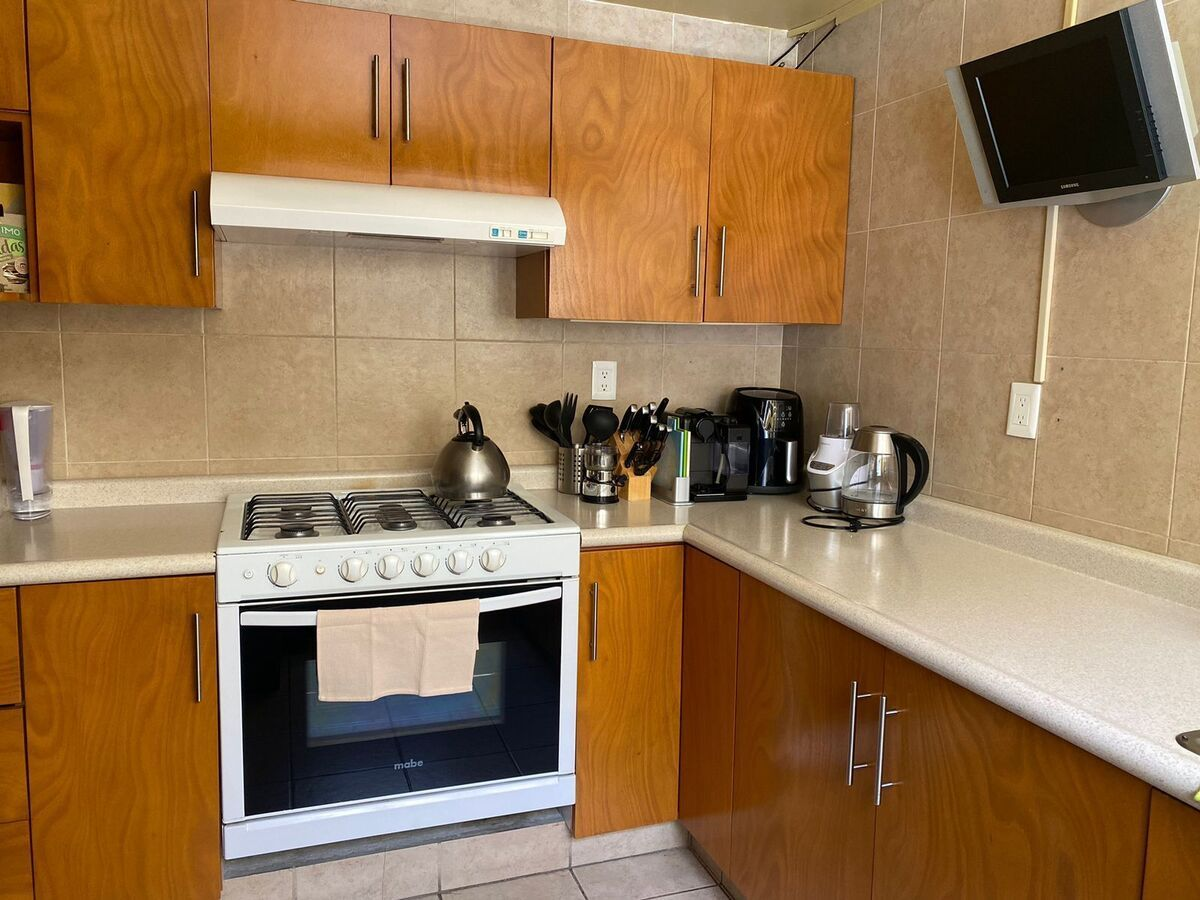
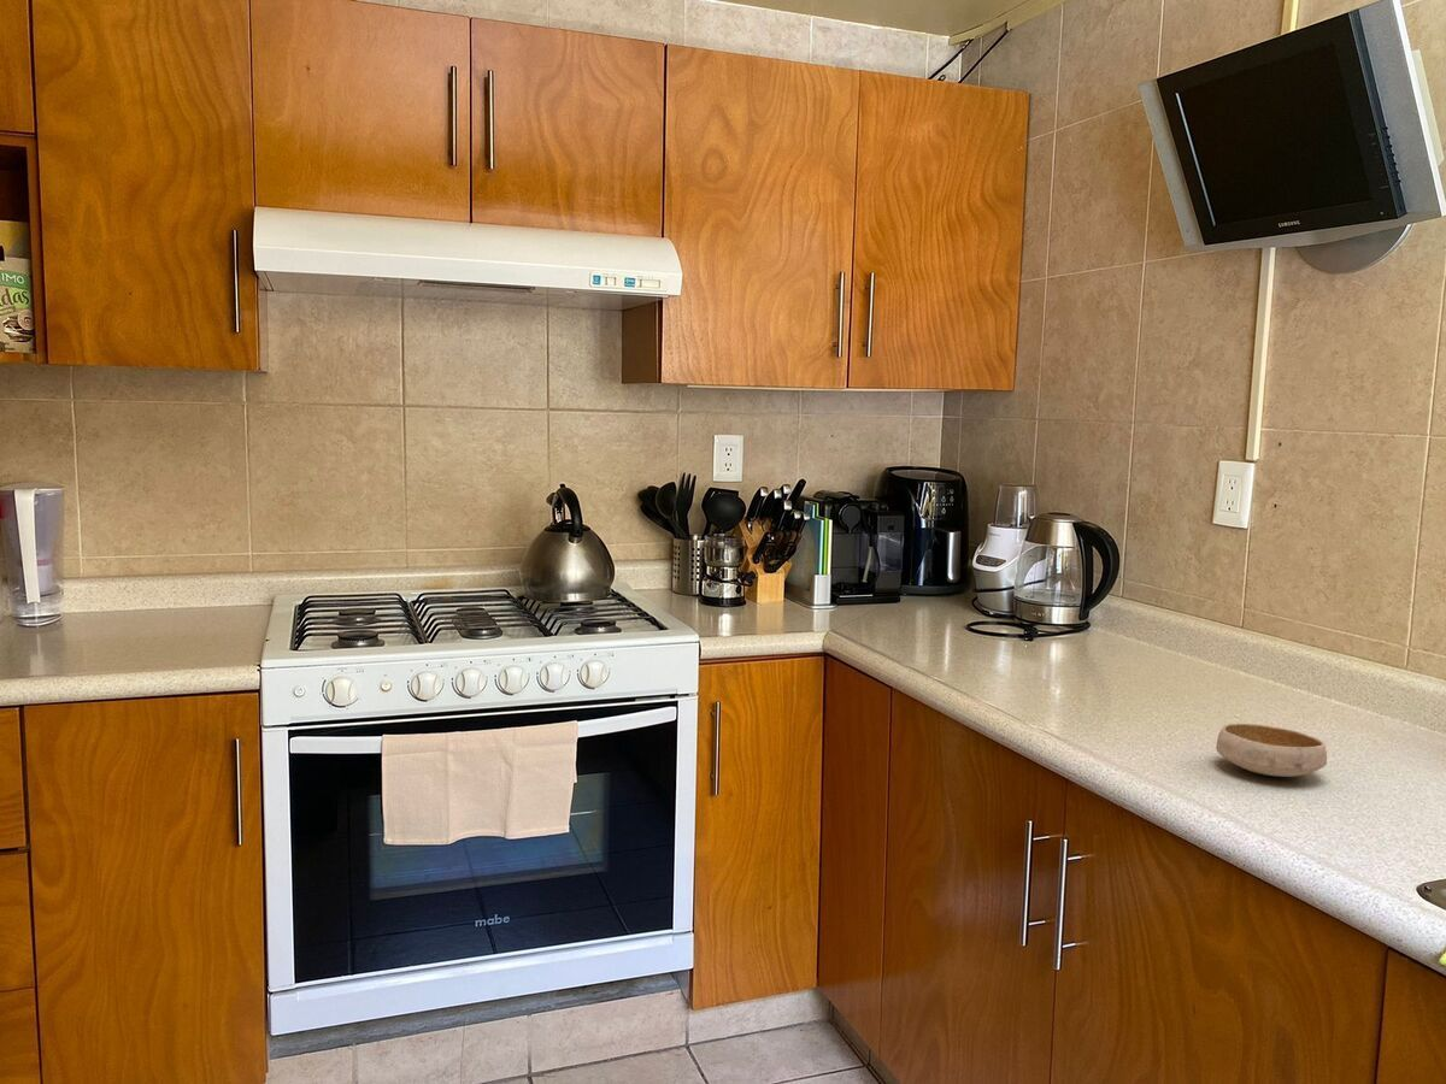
+ bowl (1269, 752)
